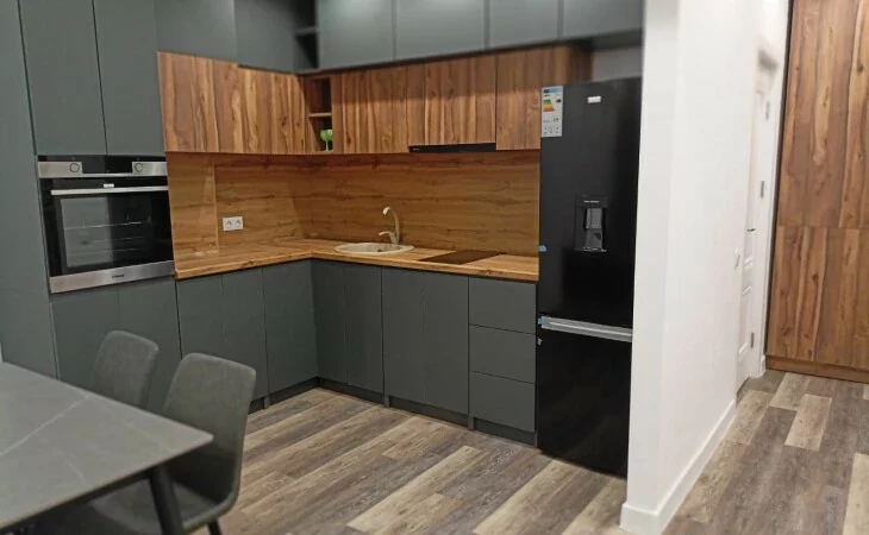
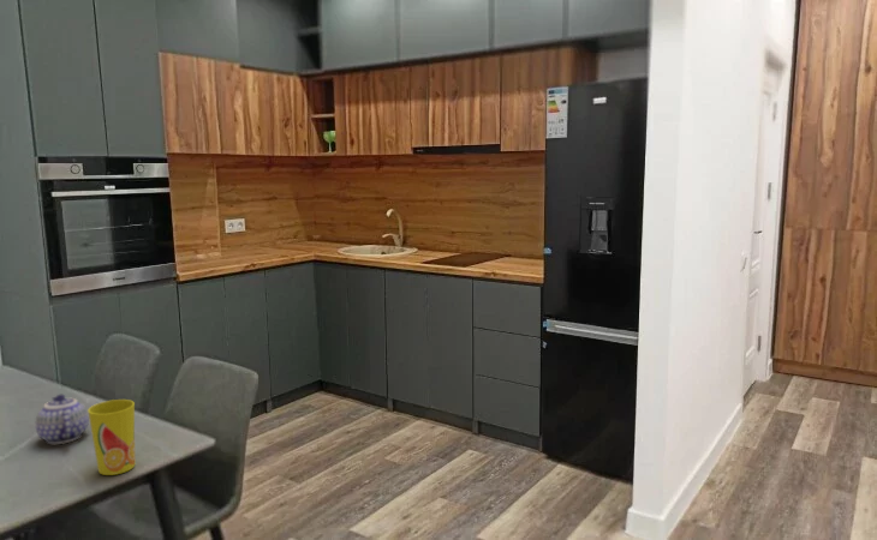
+ teapot (61, 416)
+ cup (114, 437)
